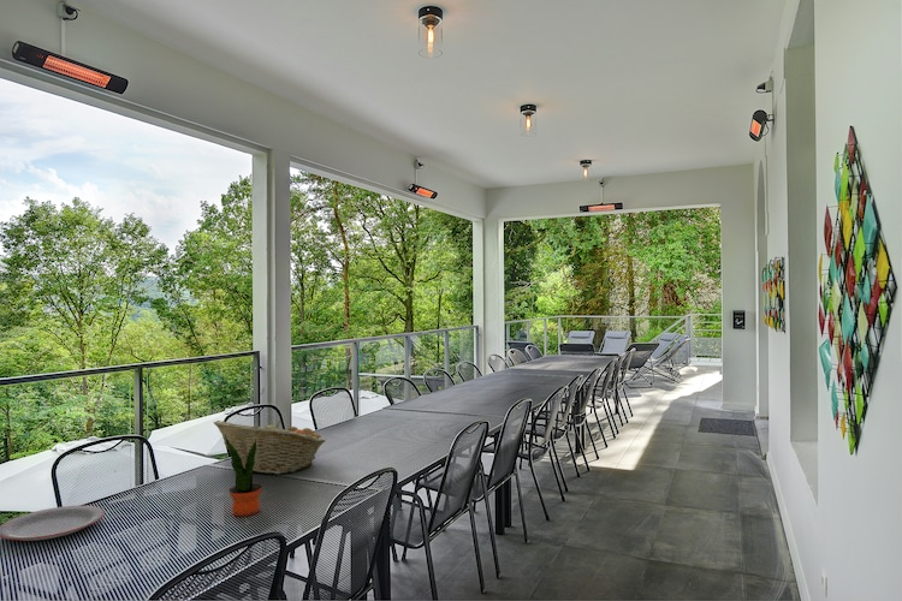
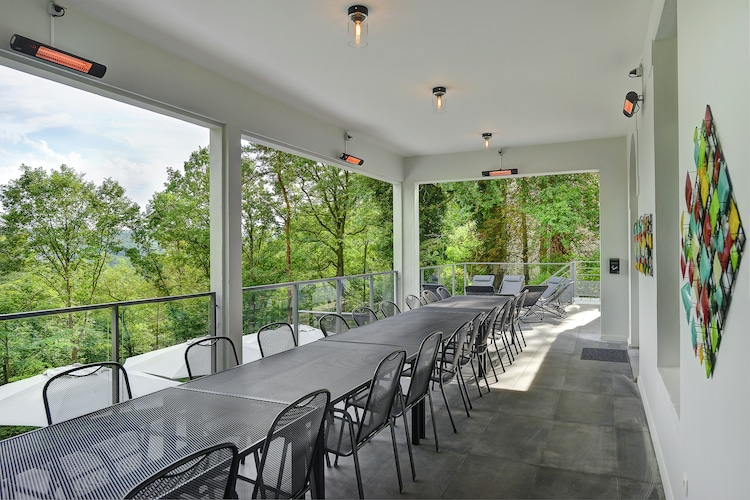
- fruit basket (269, 440)
- potted plant (239, 474)
- plate (52, 524)
